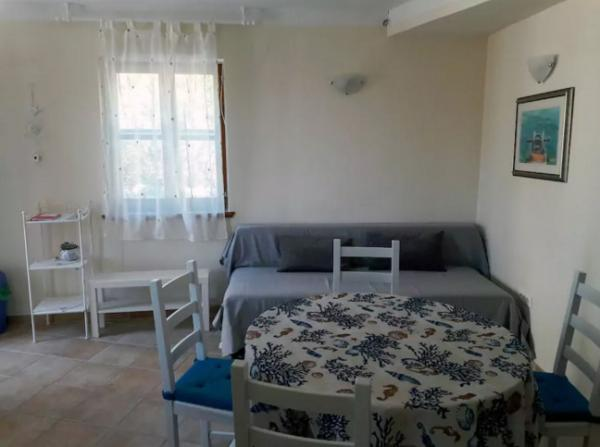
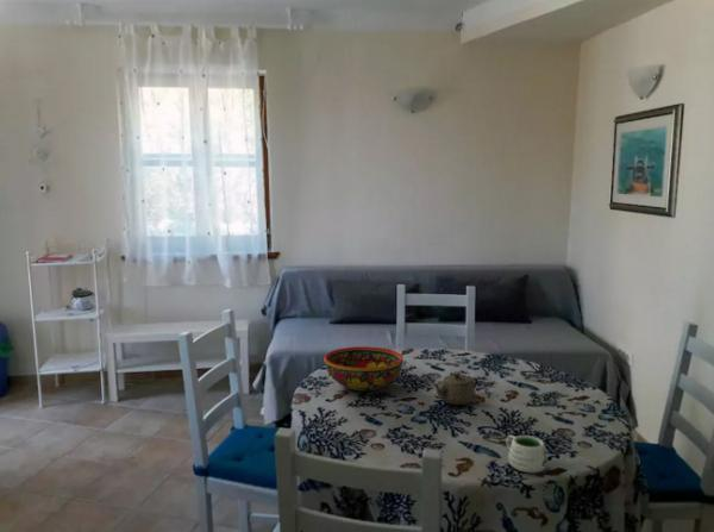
+ mug (522, 451)
+ bowl (363, 370)
+ teapot (455, 387)
